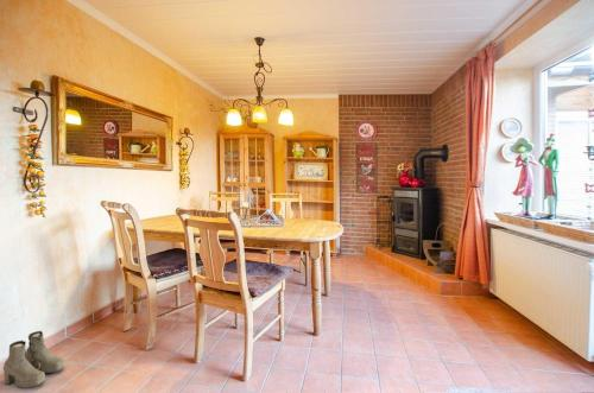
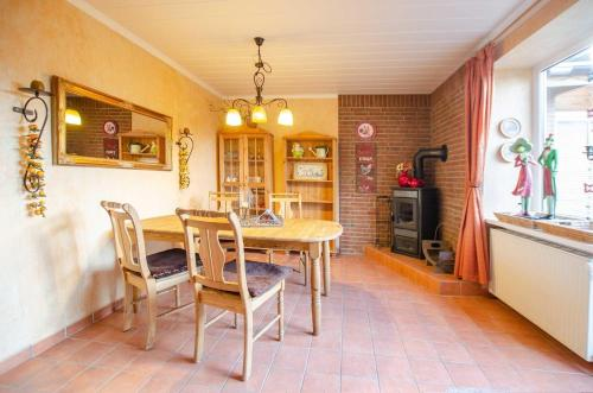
- boots (33, 356)
